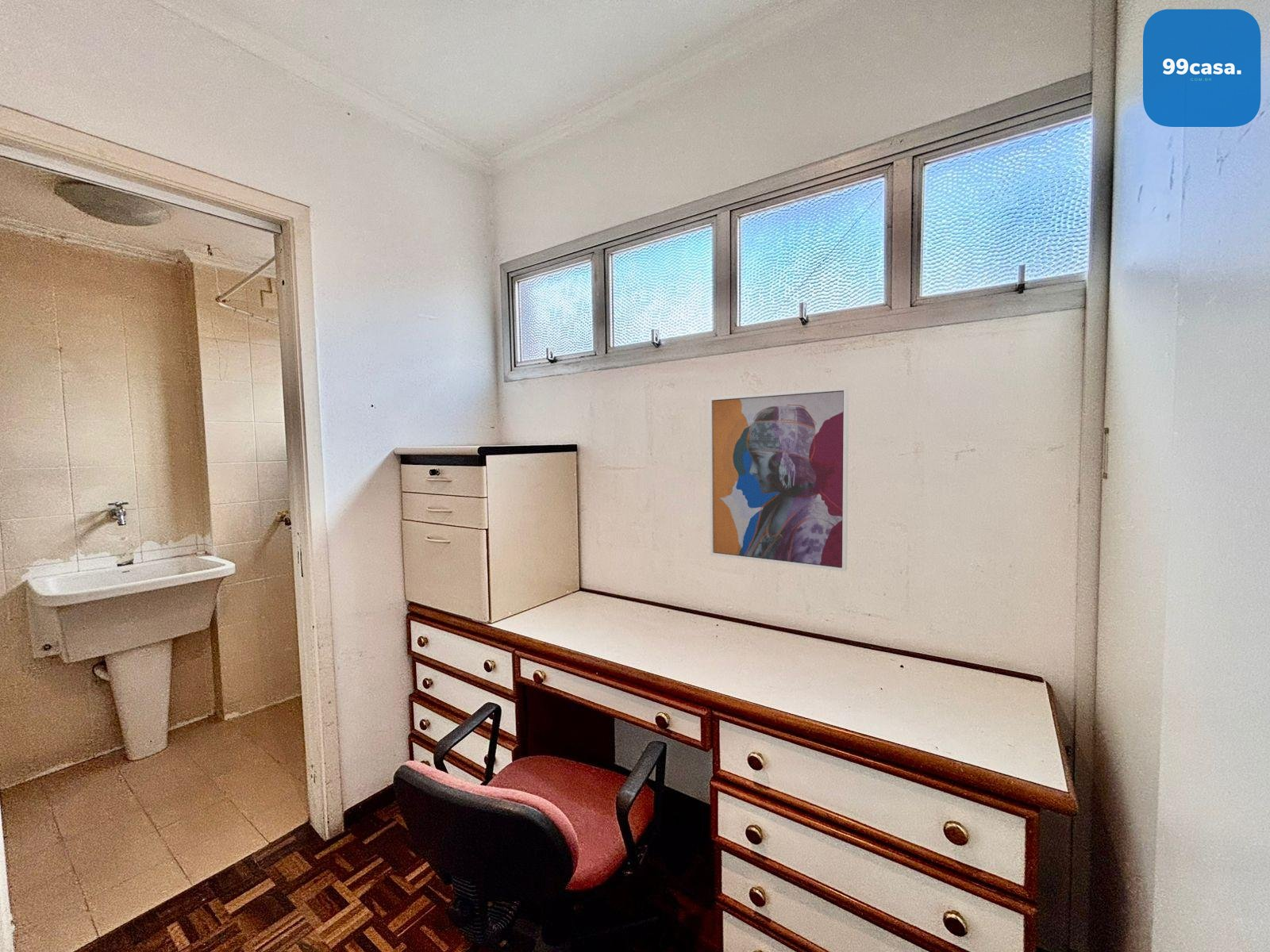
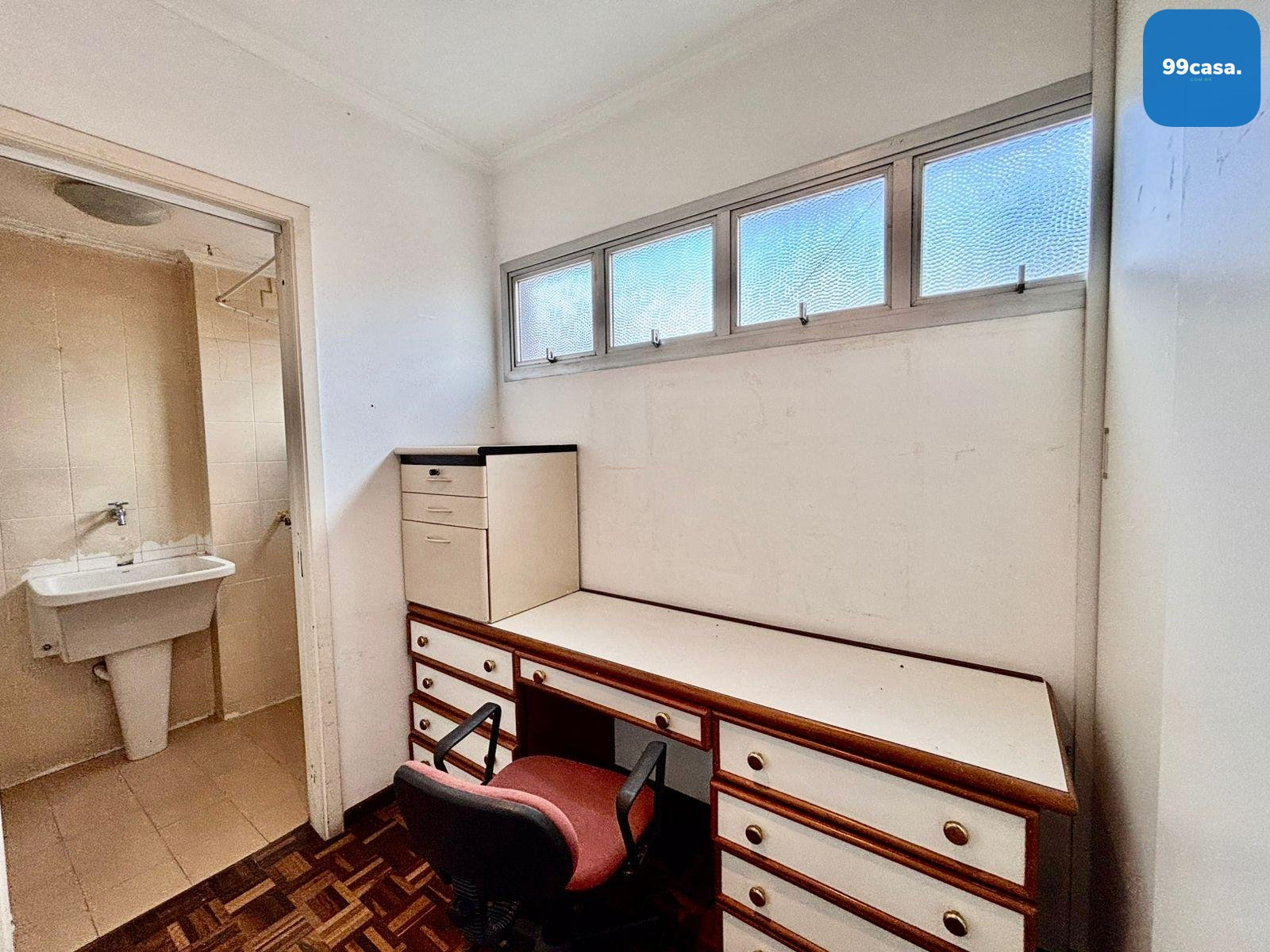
- wall art (773, 478)
